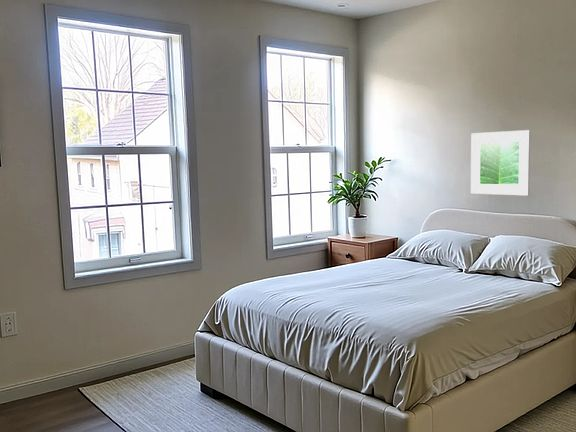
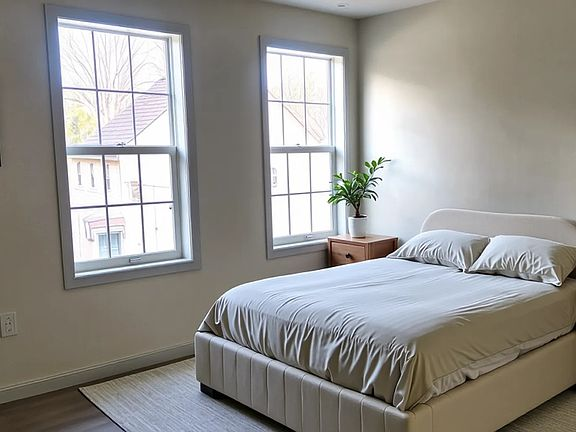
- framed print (499, 163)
